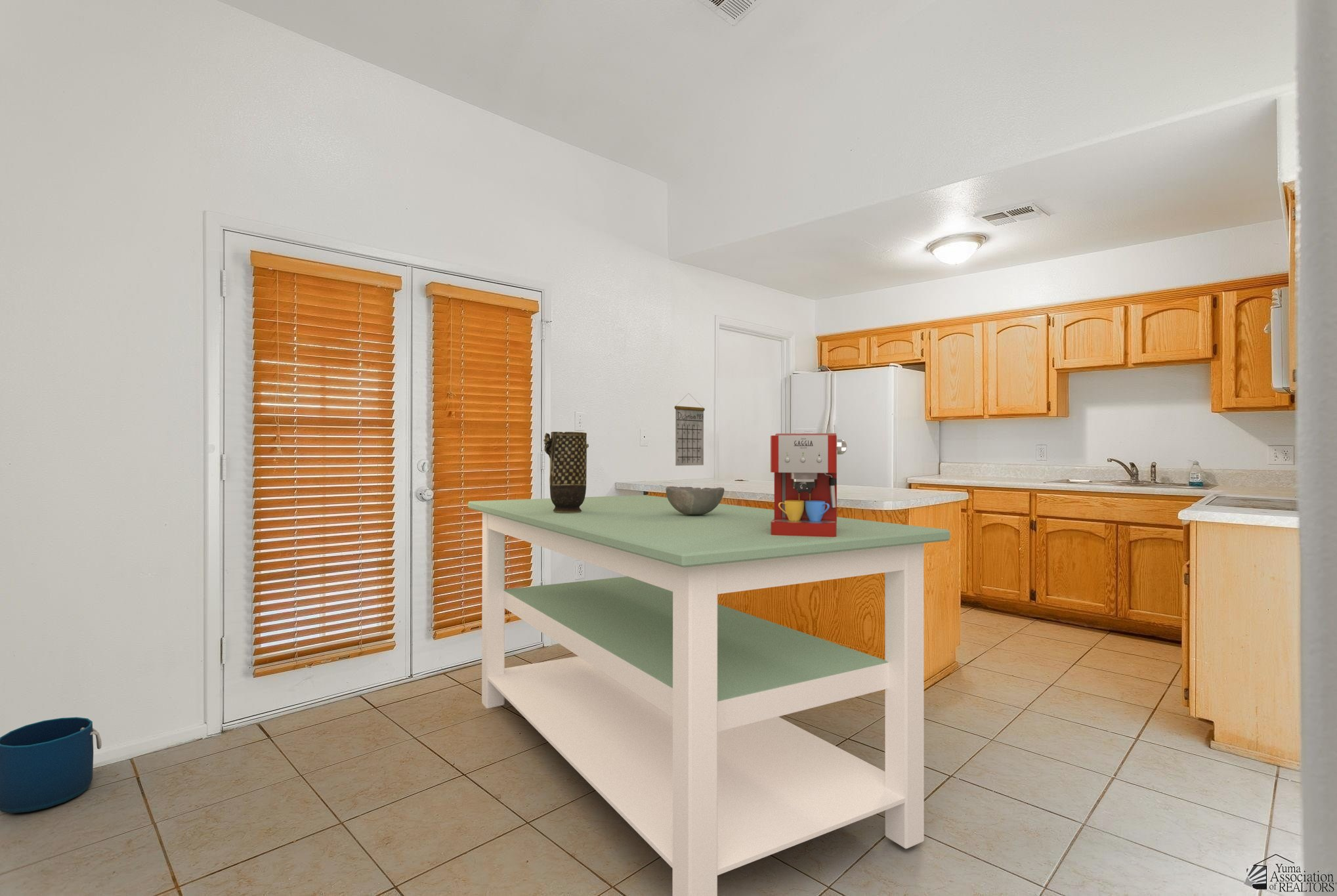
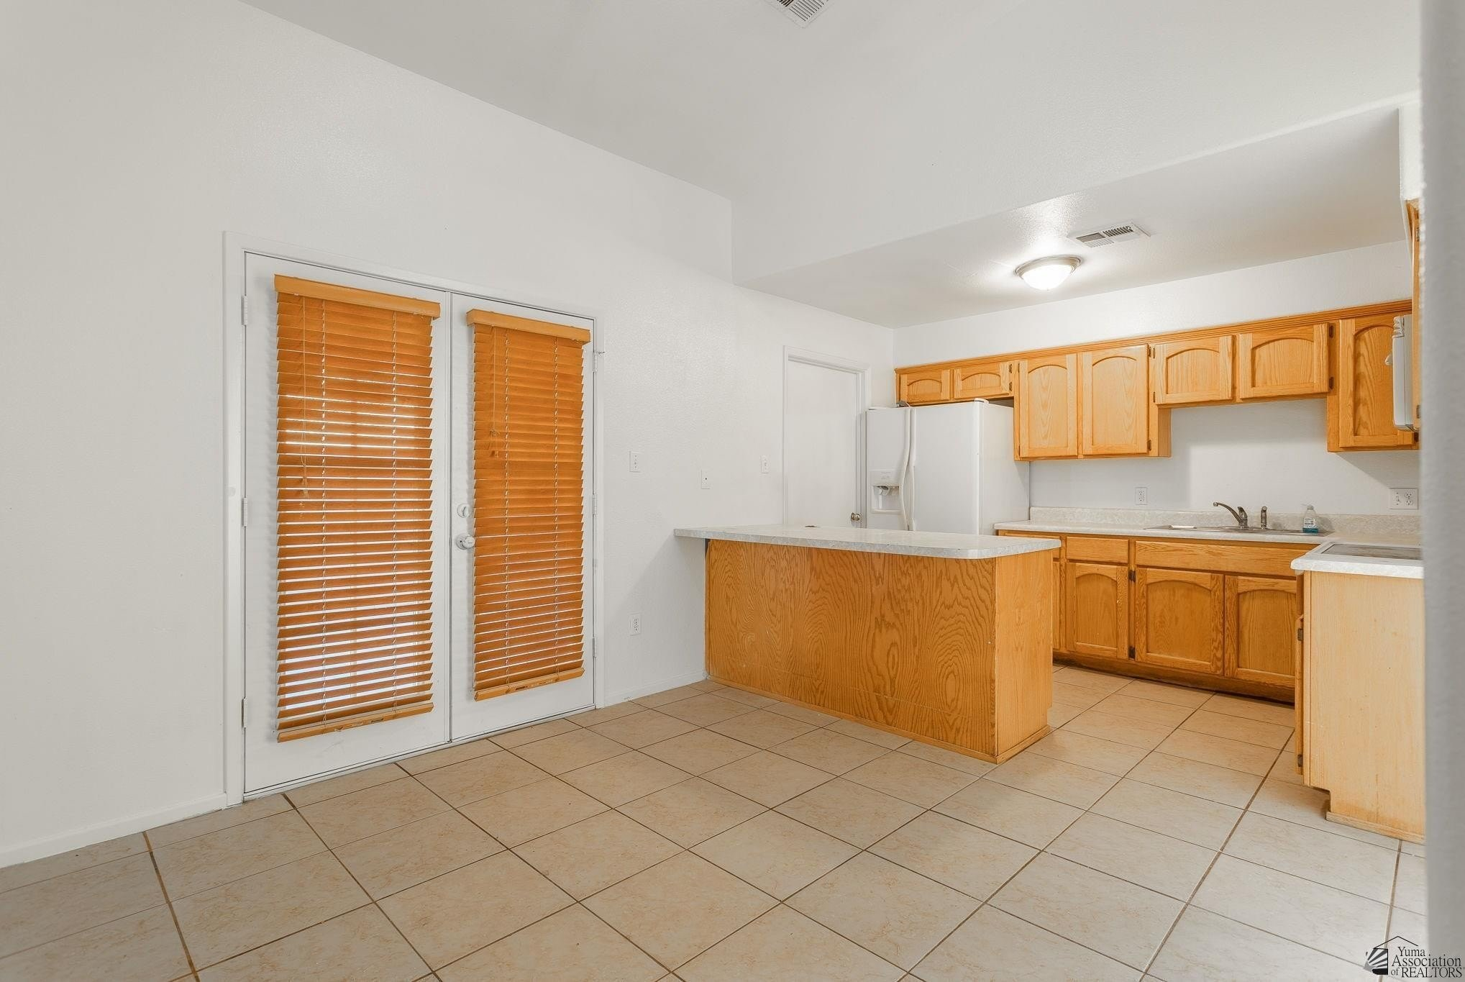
- coffee maker (805, 481)
- bowl (694, 500)
- vase (567, 471)
- dining table (656, 635)
- bucket (47, 763)
- calendar (690, 429)
